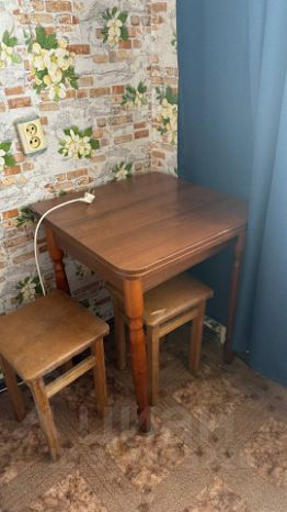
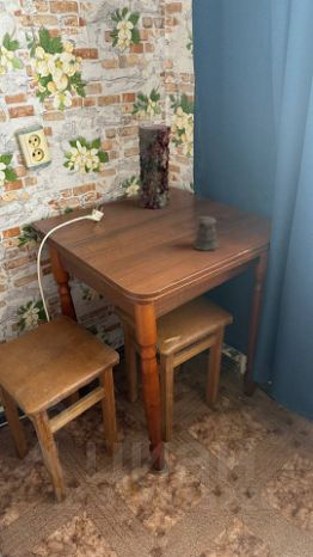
+ pepper shaker (208, 231)
+ vase (154, 166)
